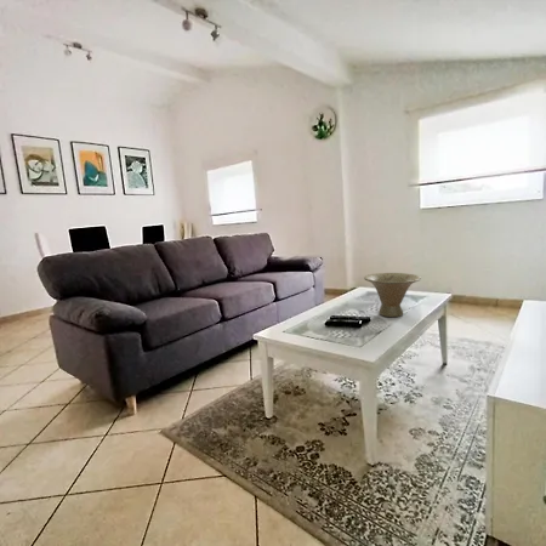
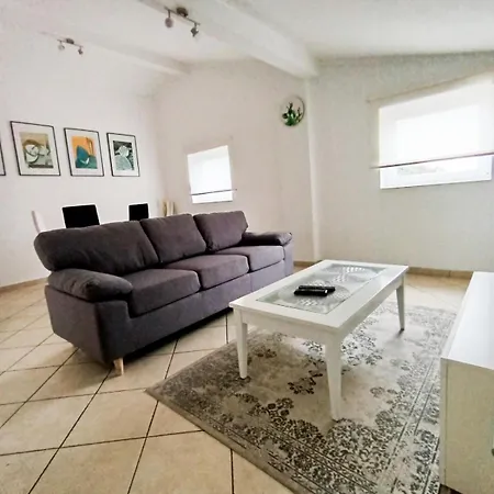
- bowl (392, 295)
